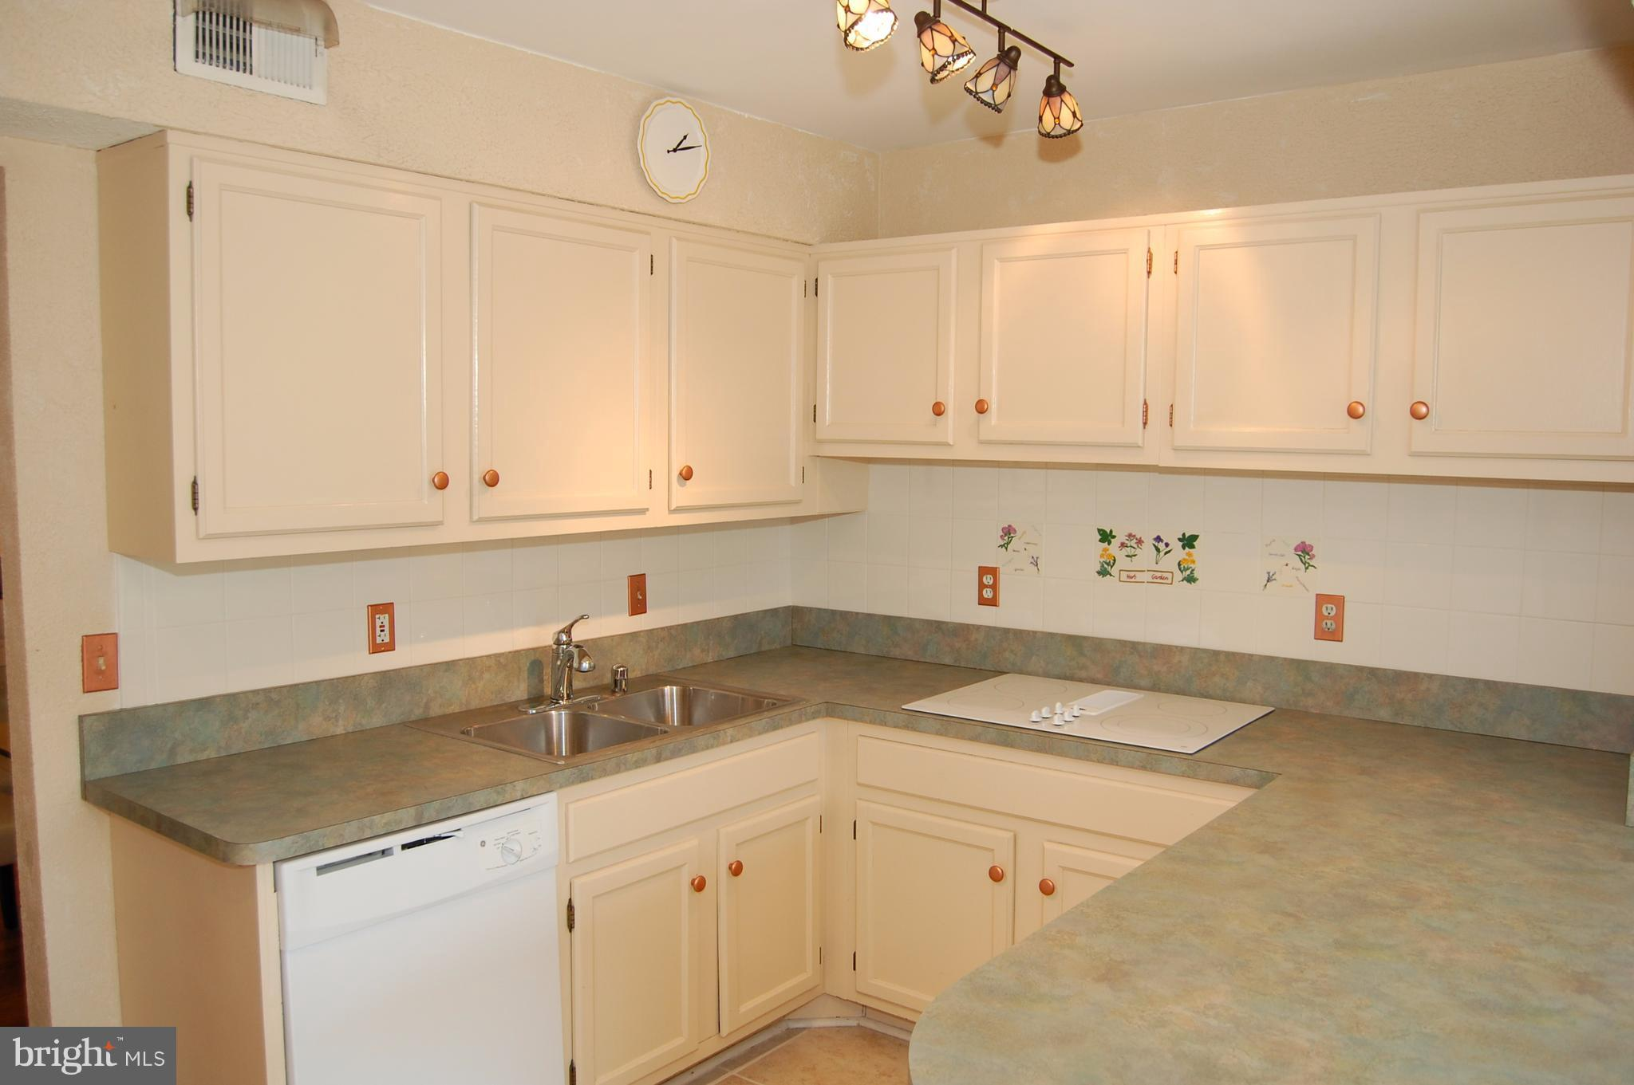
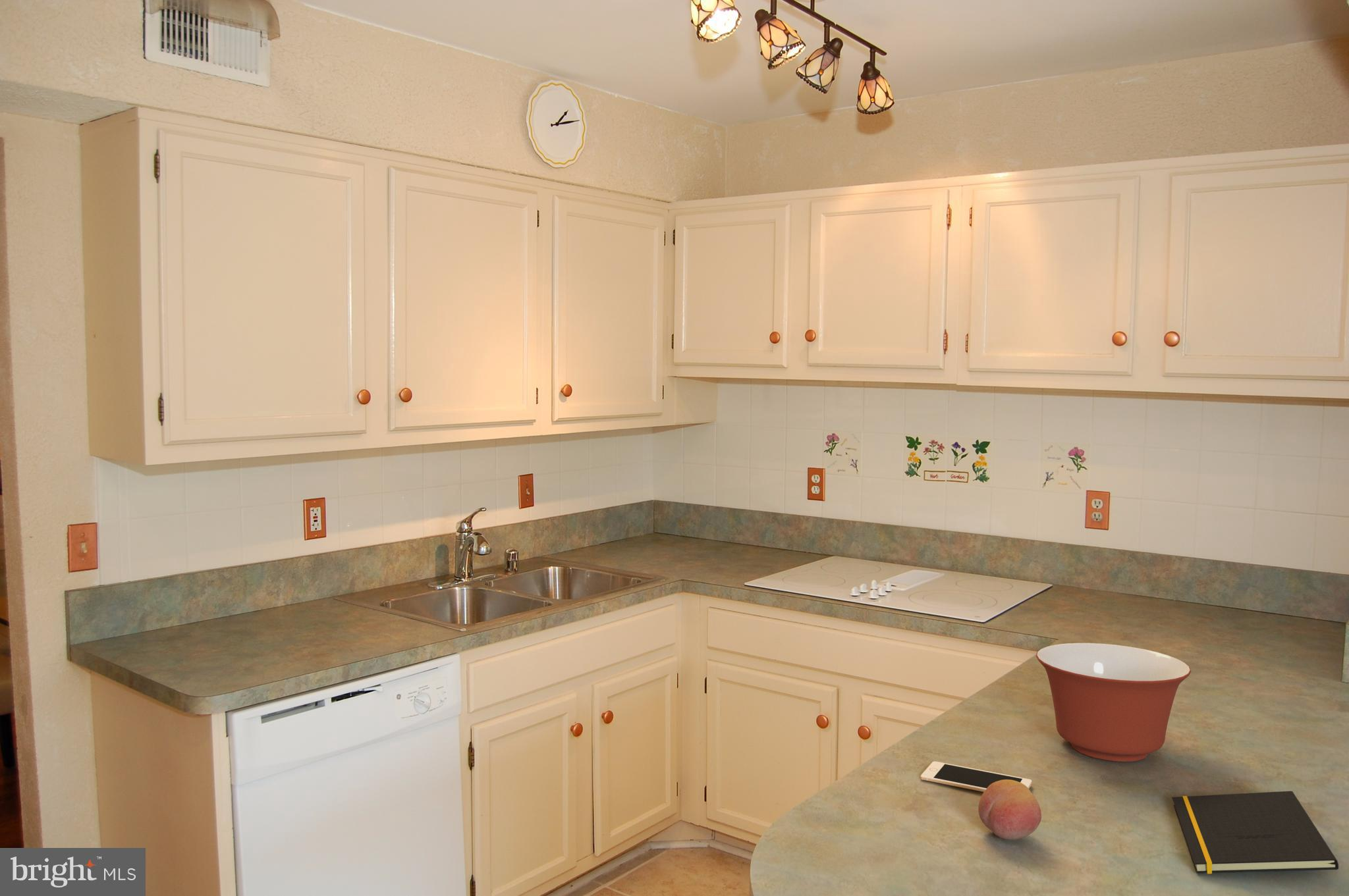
+ mixing bowl (1110, 704)
+ notepad (1247, 830)
+ fruit (1008, 808)
+ cell phone (976, 779)
